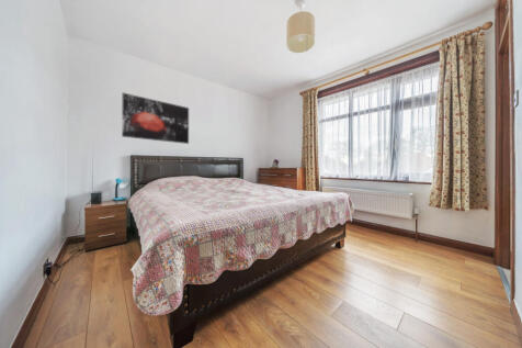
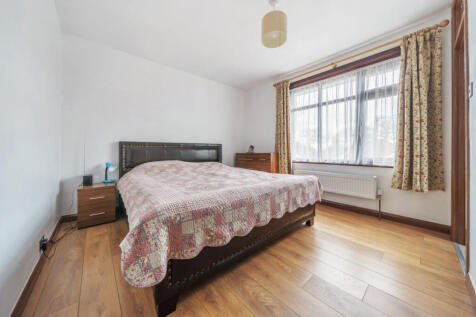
- wall art (158, 121)
